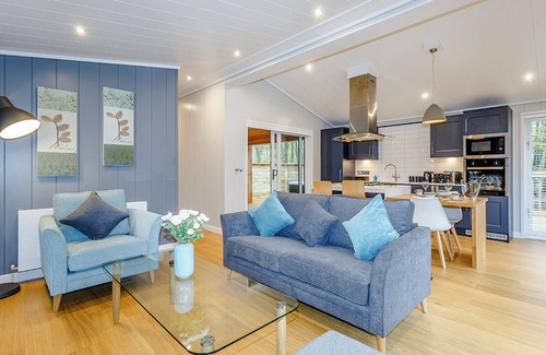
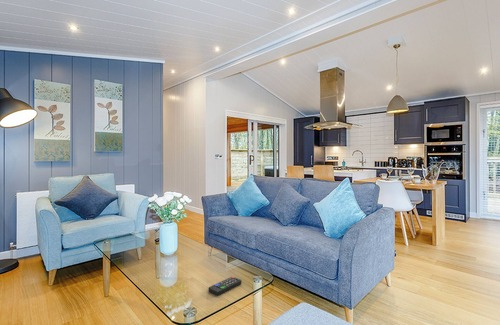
+ remote control (225, 285)
